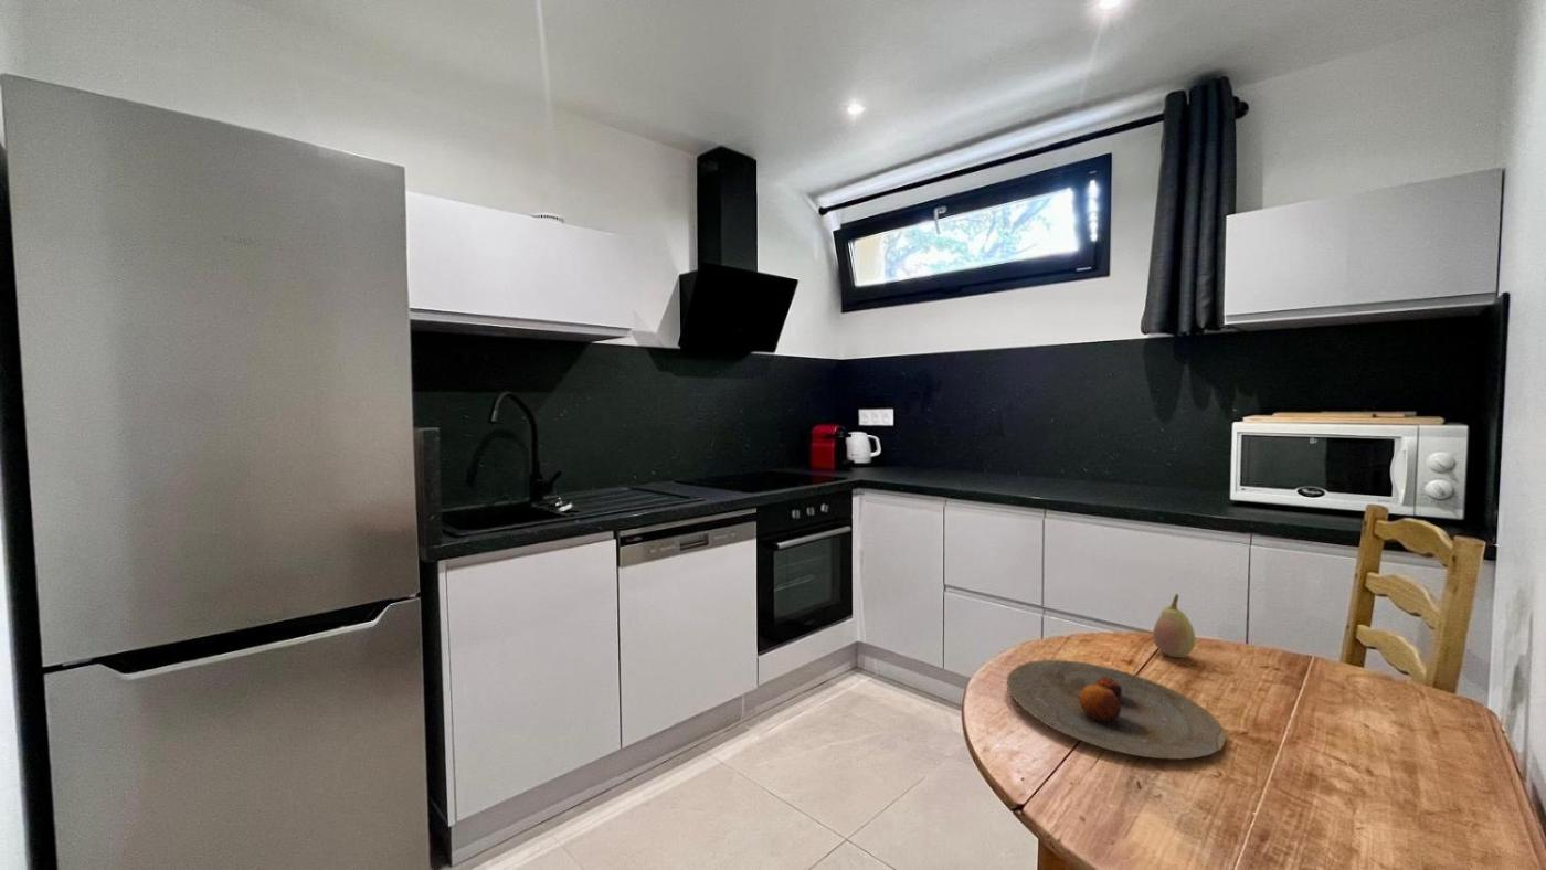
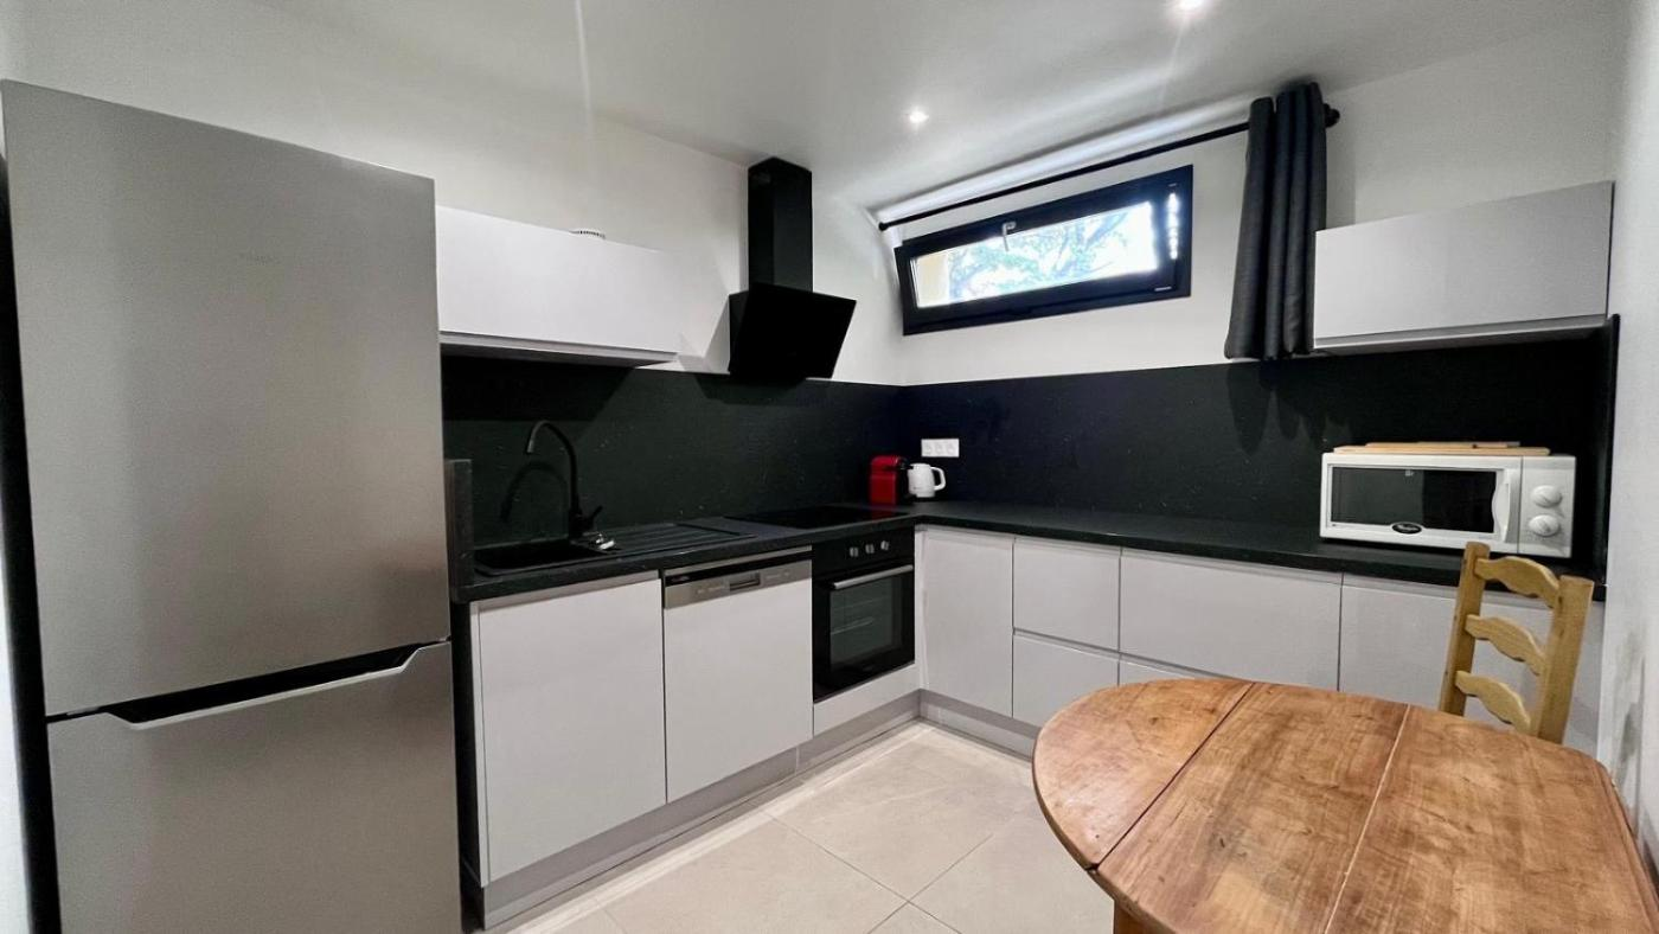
- plate (1106, 694)
- fruit (1174, 624)
